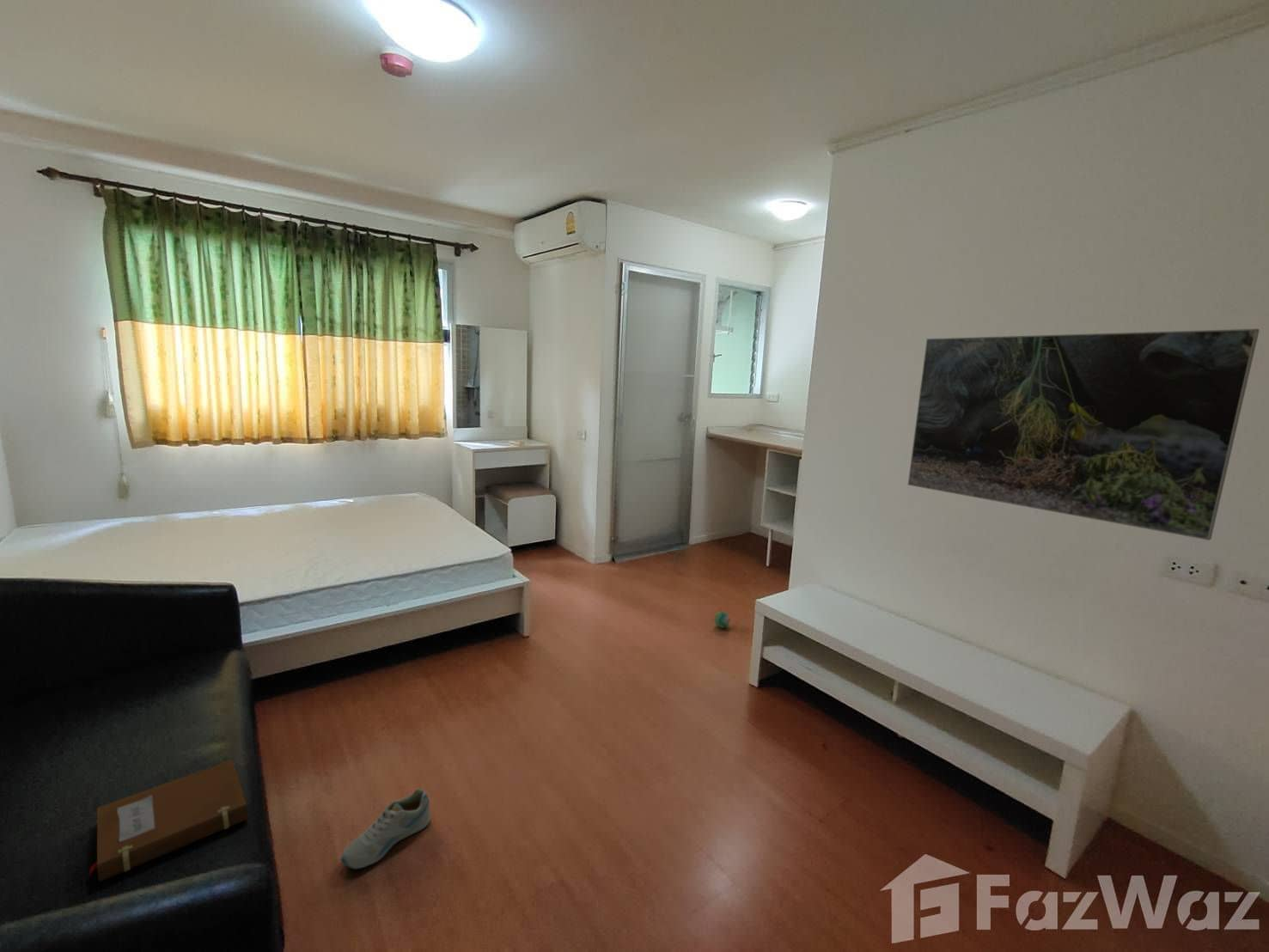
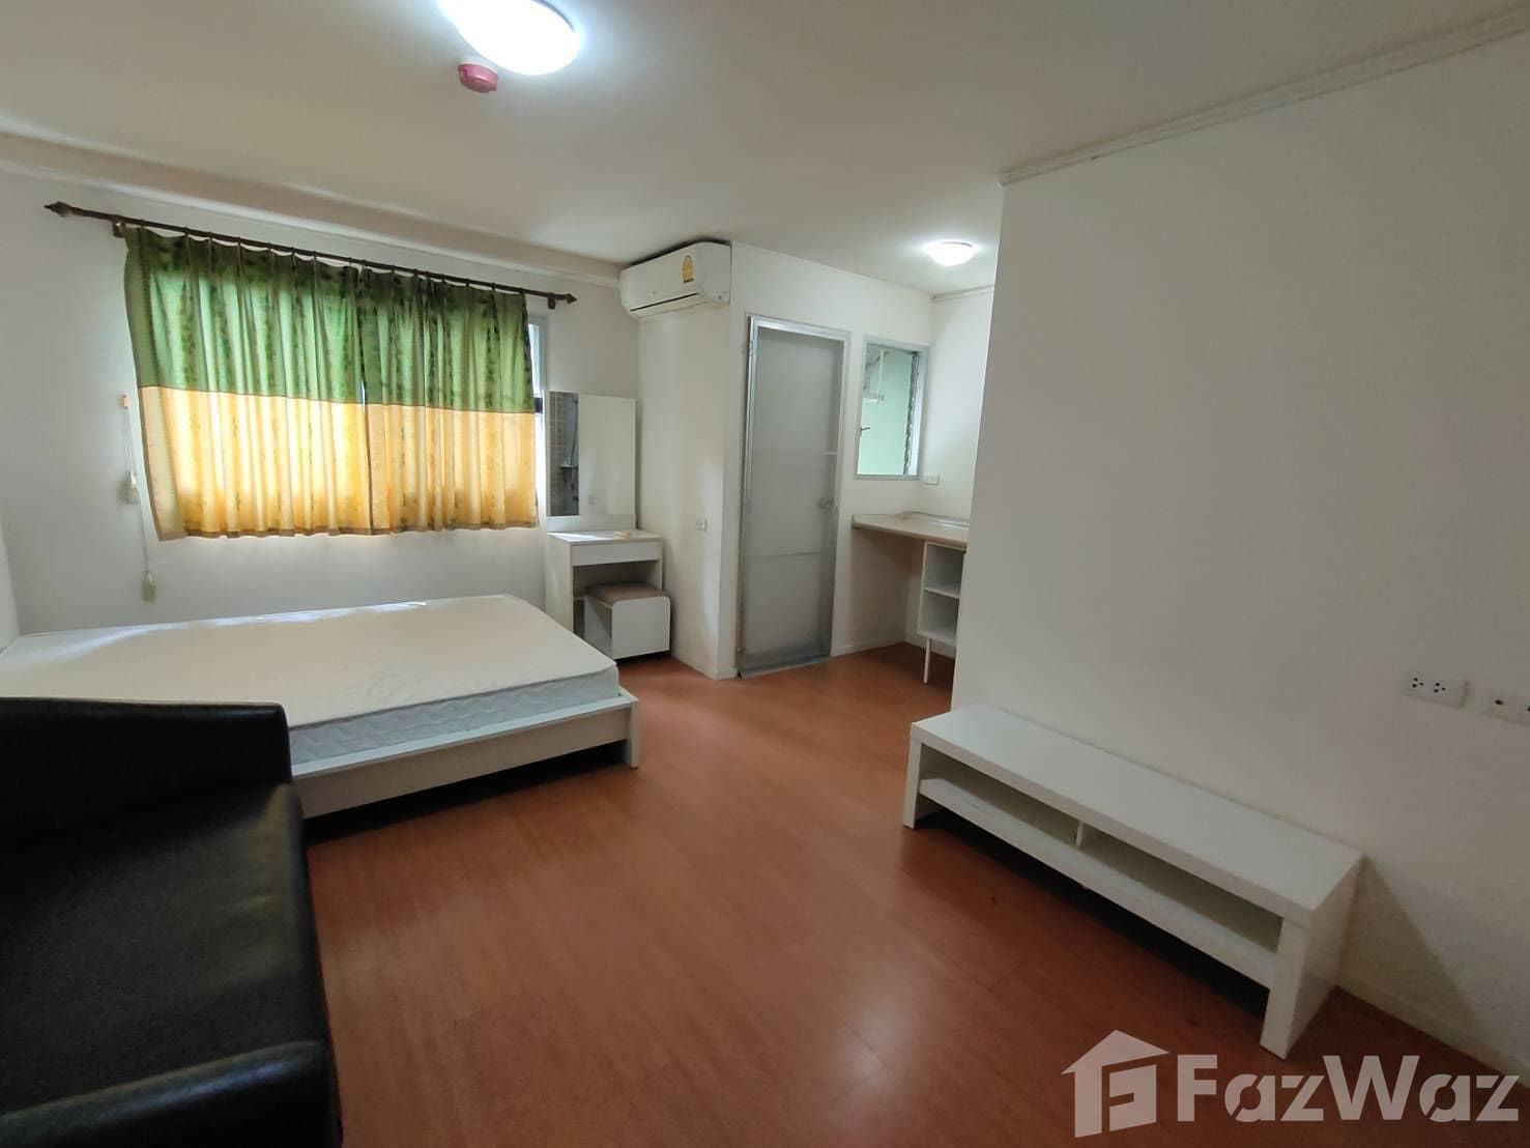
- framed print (1046, 423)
- sneaker (387, 827)
- ball (723, 619)
- notebook (169, 815)
